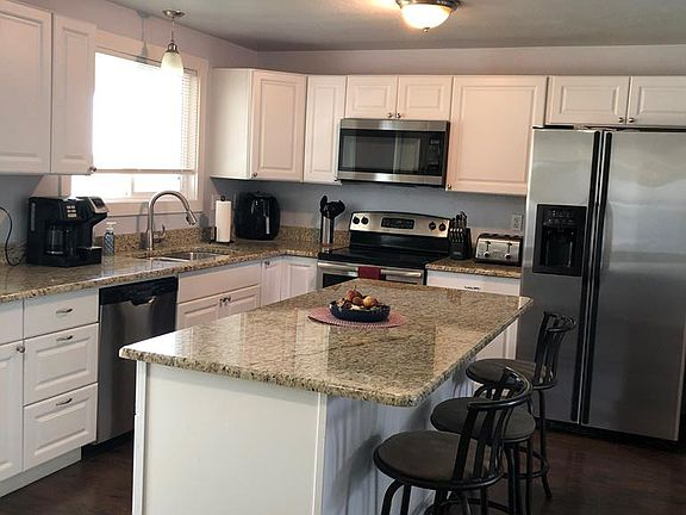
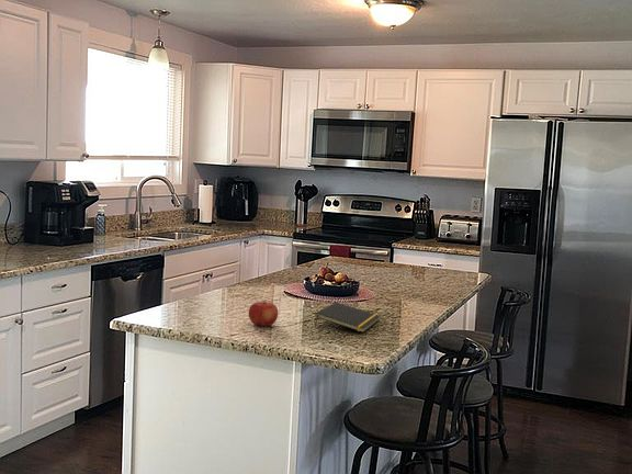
+ notepad (348, 316)
+ fruit (263, 312)
